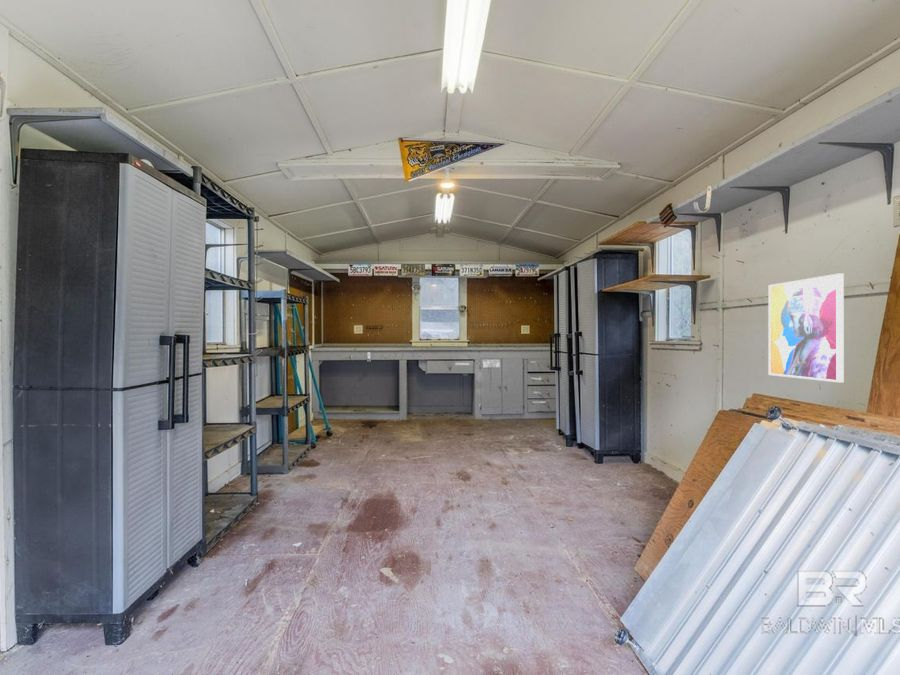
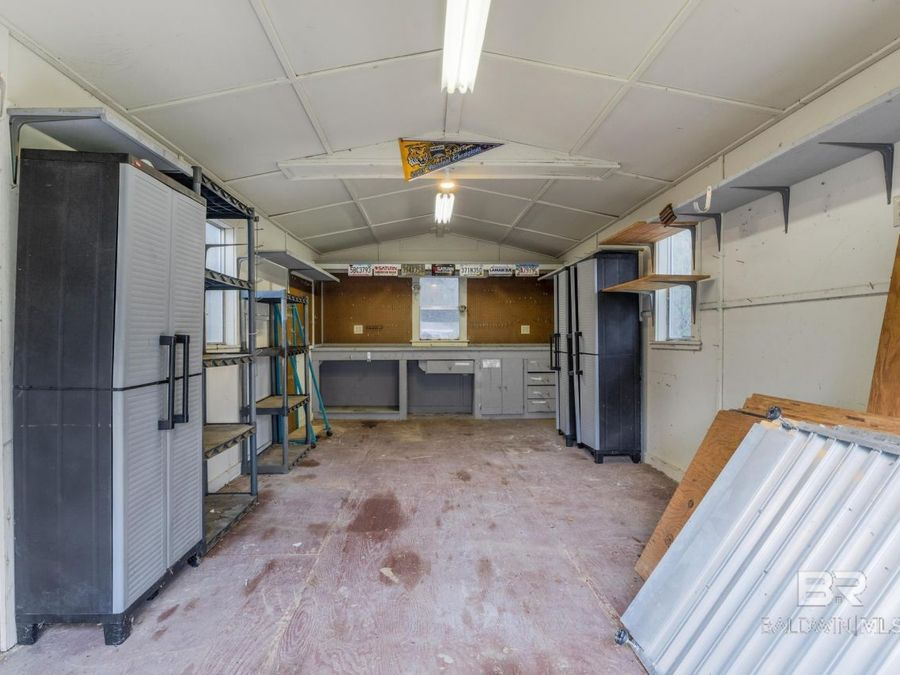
- wall art (802, 329)
